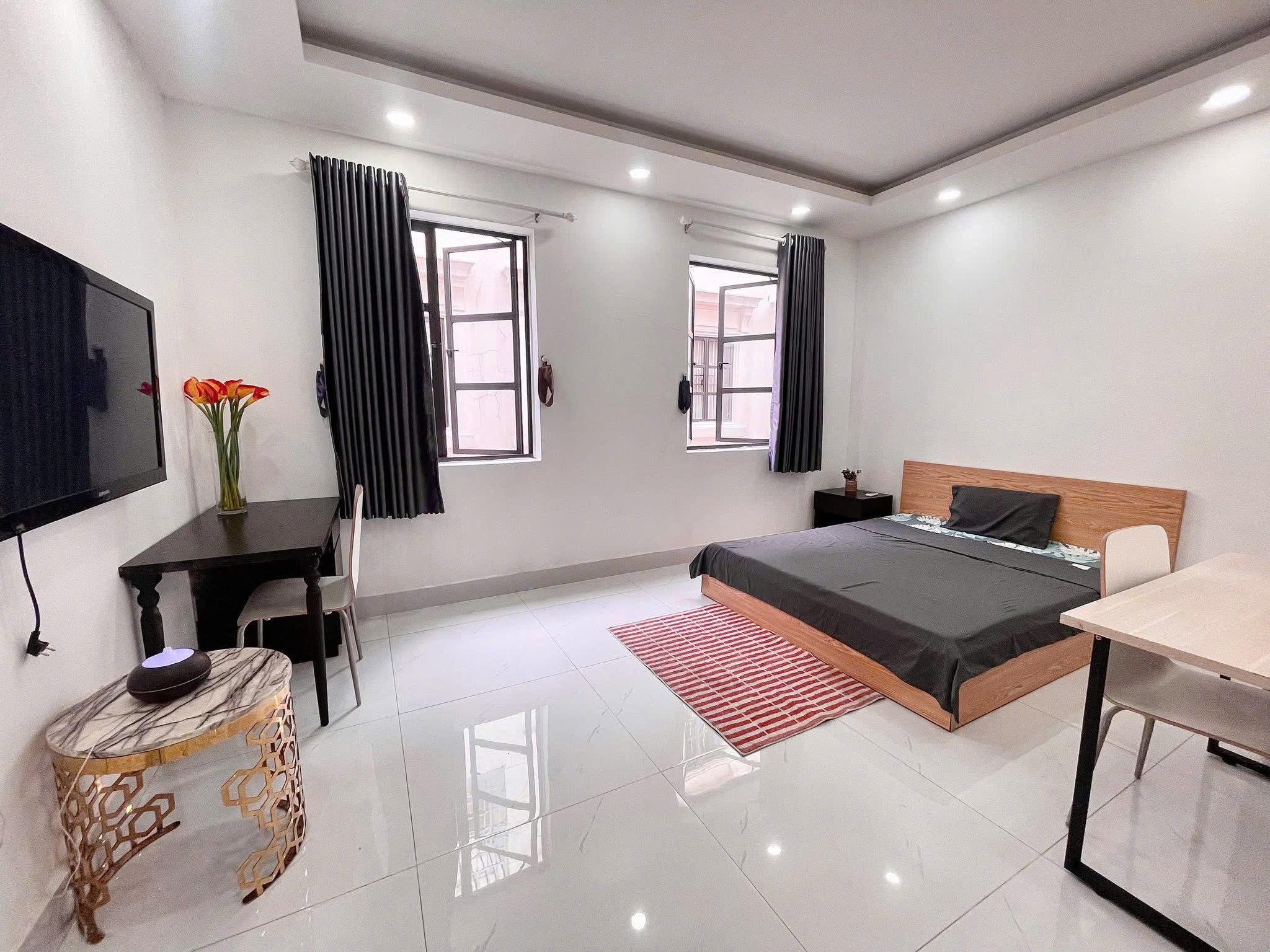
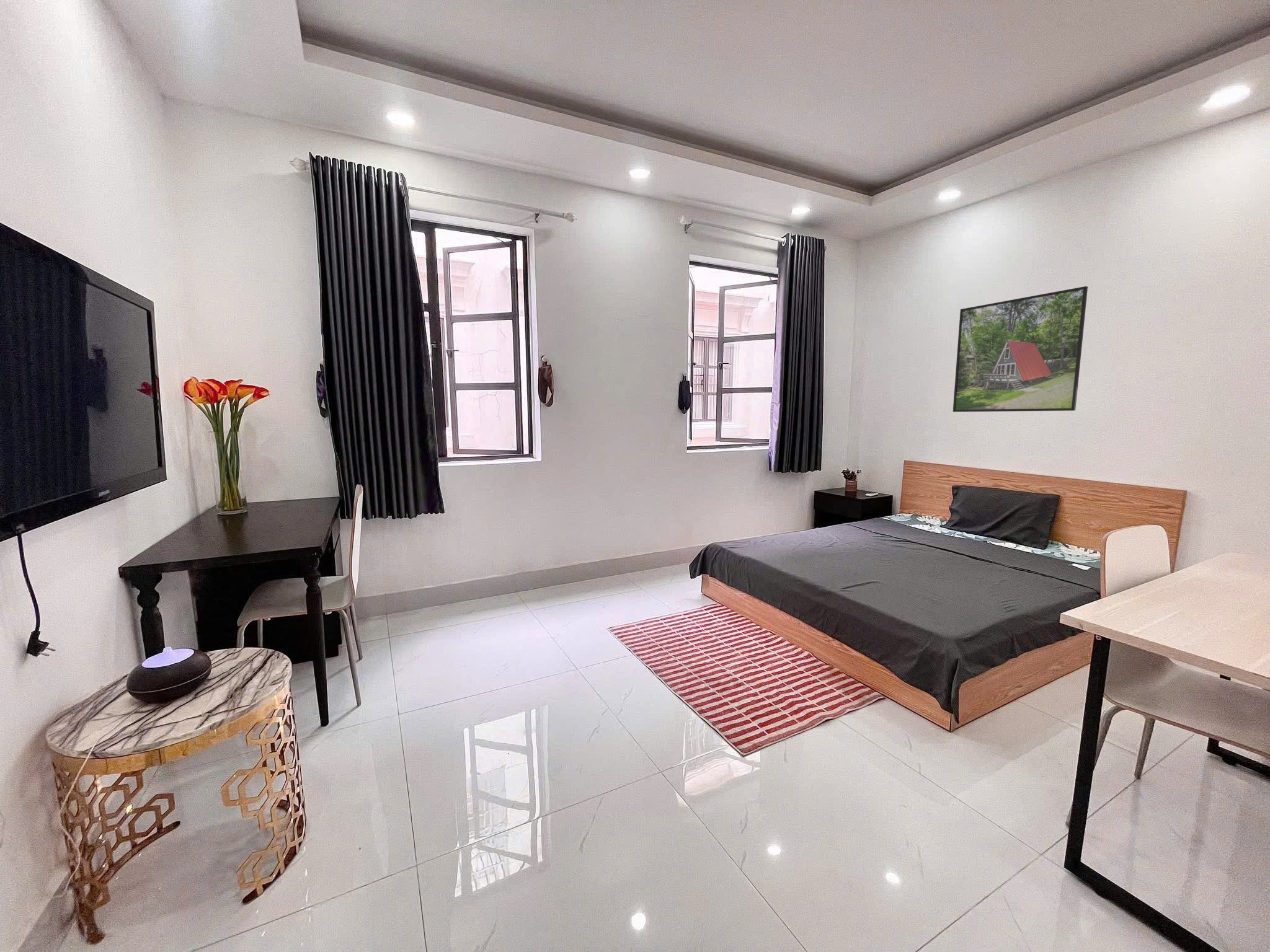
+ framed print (1013, 356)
